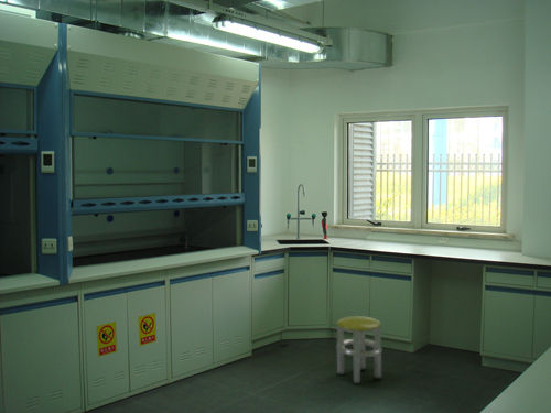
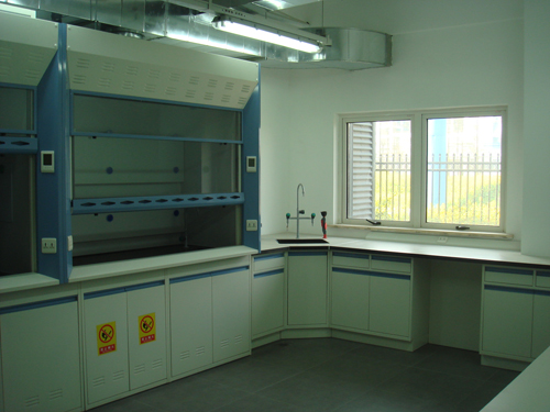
- stool (358, 347)
